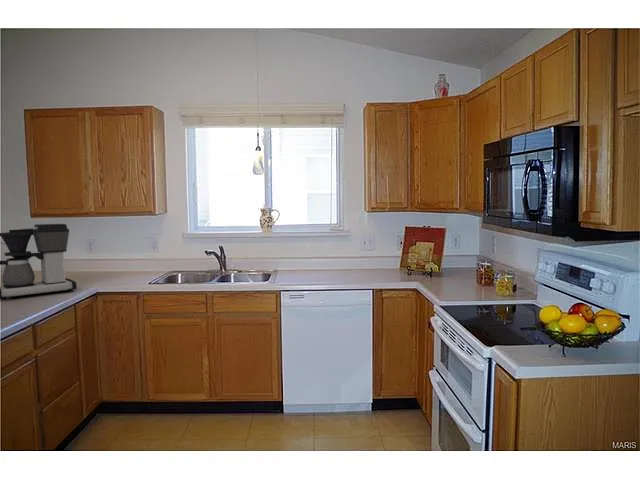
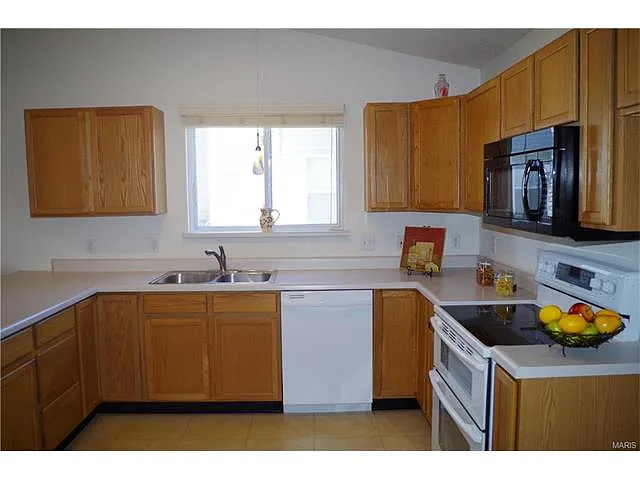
- coffee maker (30, 257)
